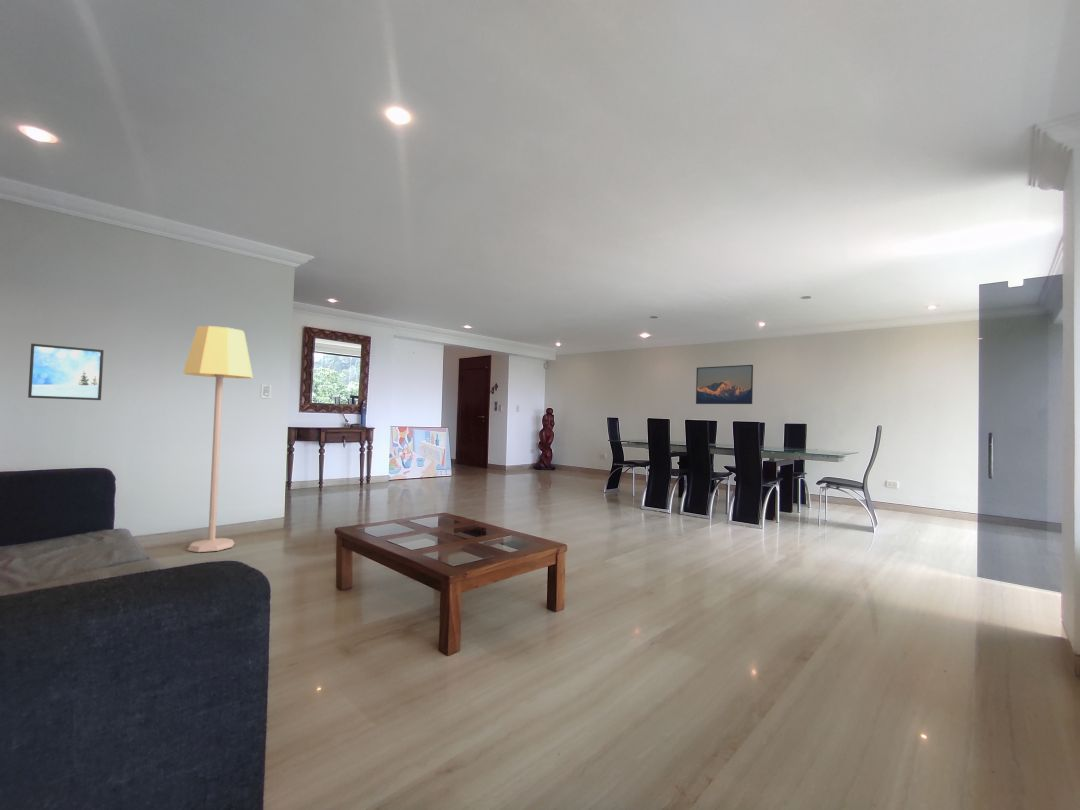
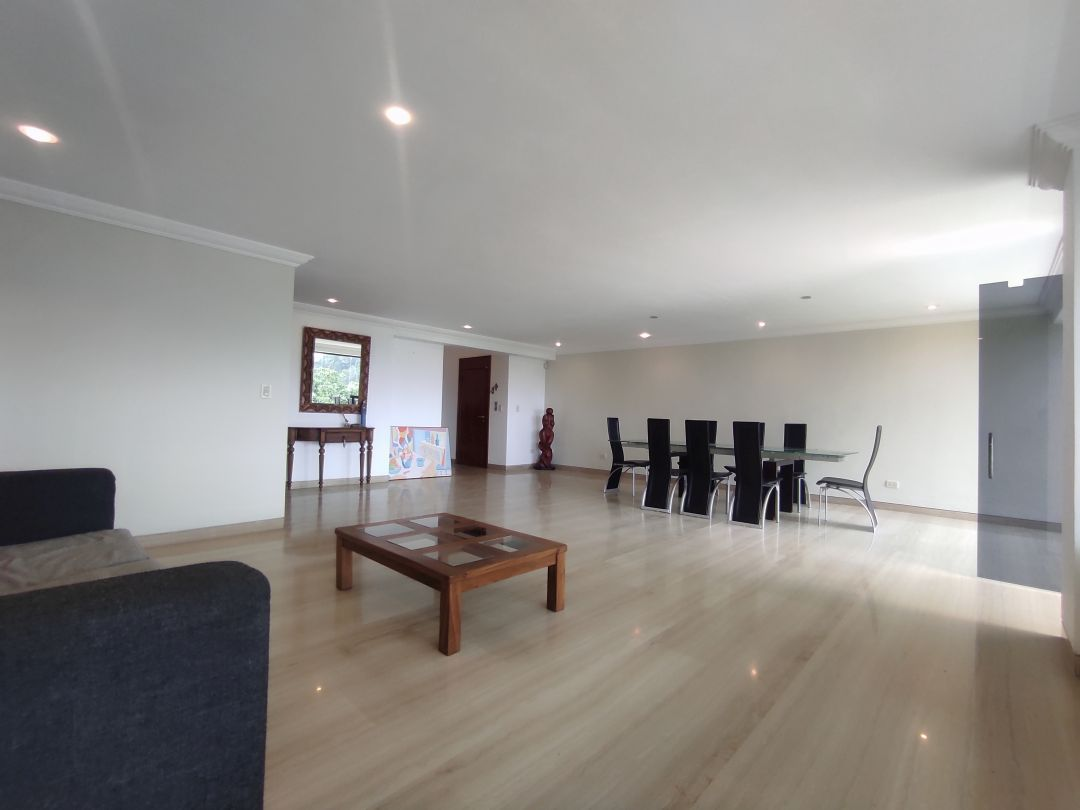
- lamp (216, 437)
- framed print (67, 372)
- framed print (723, 385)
